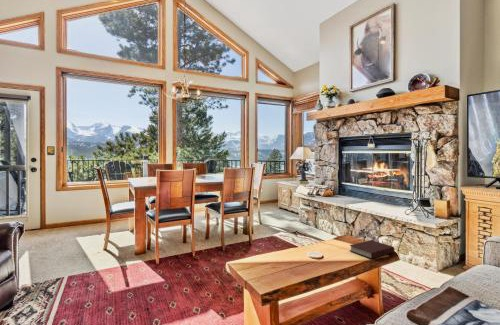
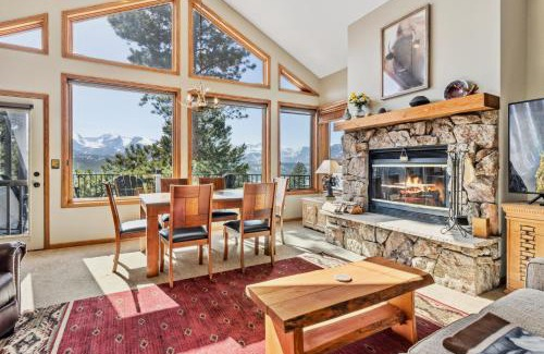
- book (371, 248)
